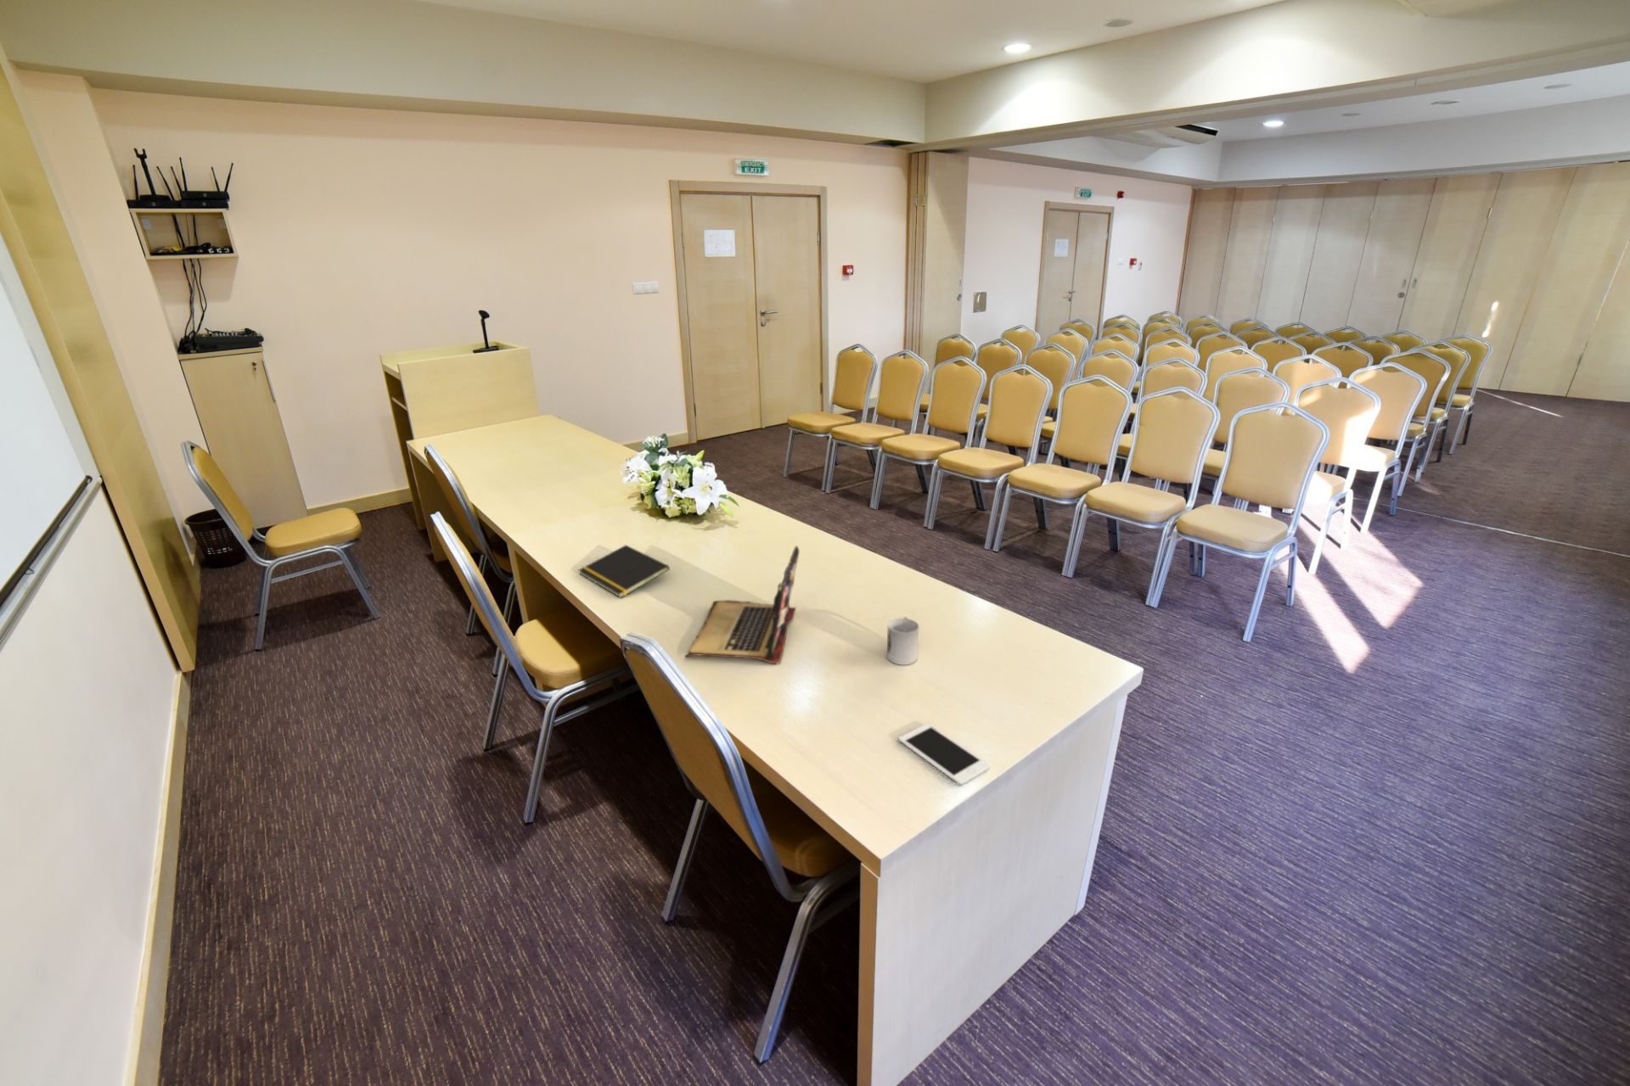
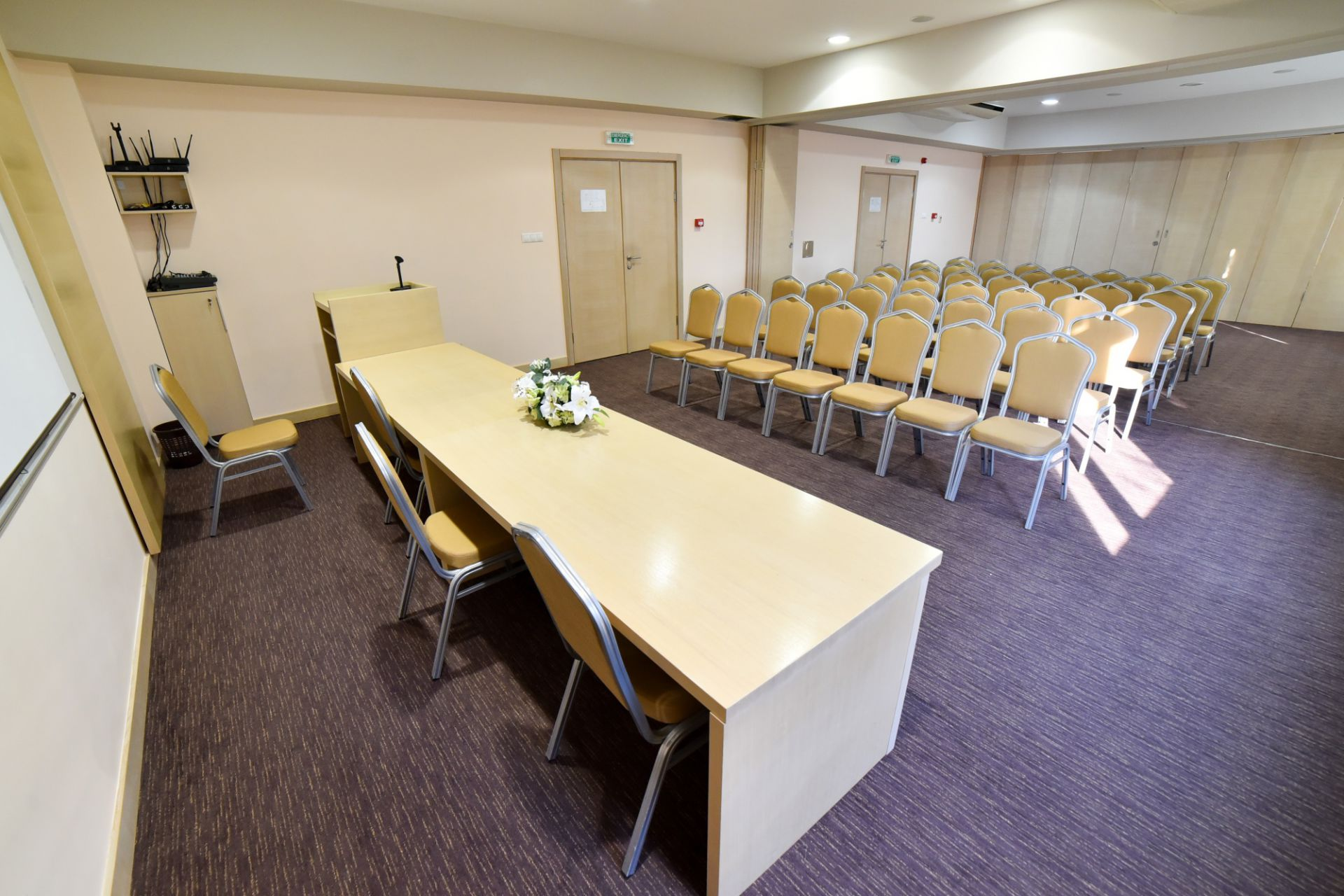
- cell phone (942, 751)
- laptop (742, 601)
- notepad (623, 570)
- cup (904, 638)
